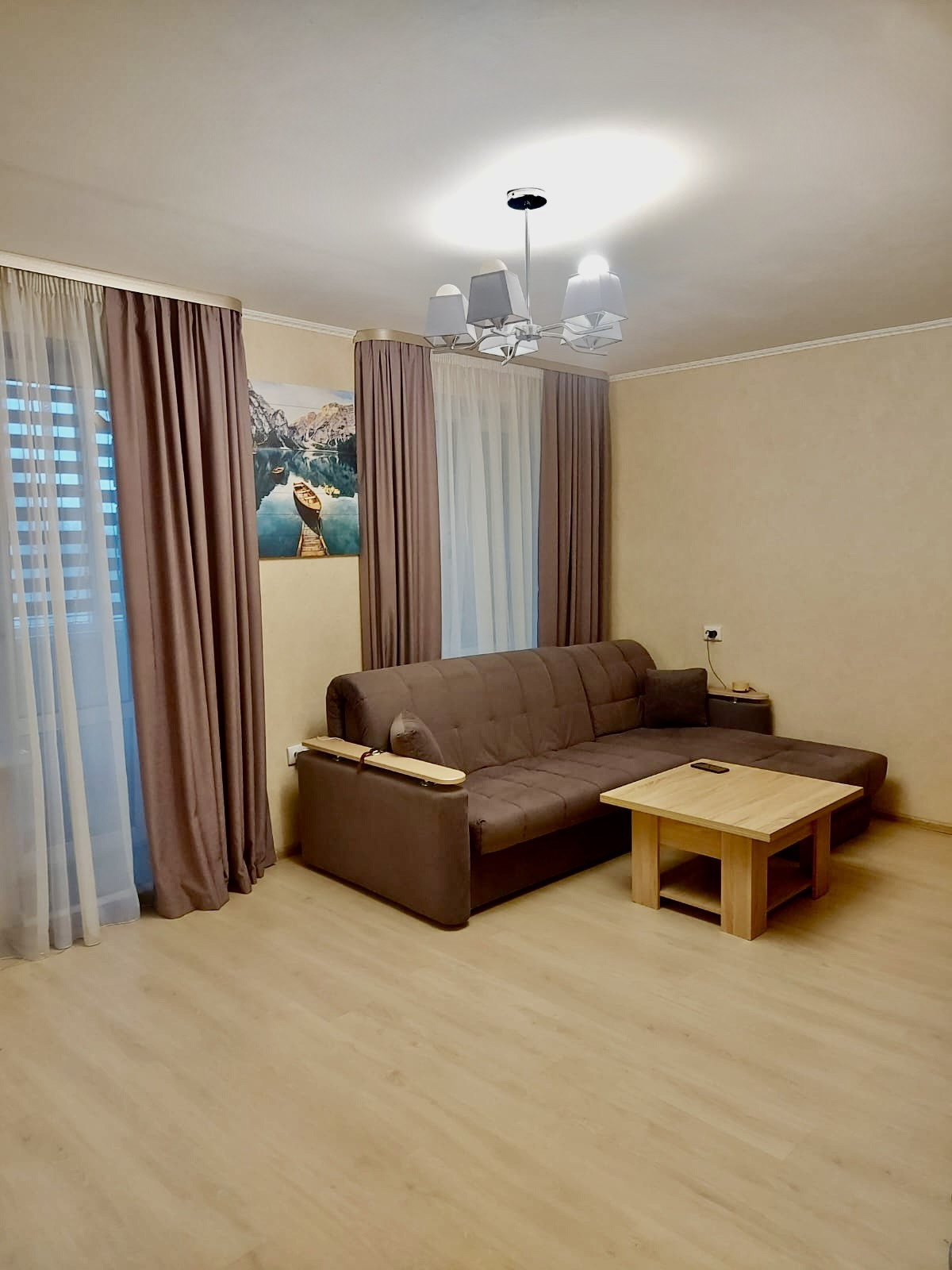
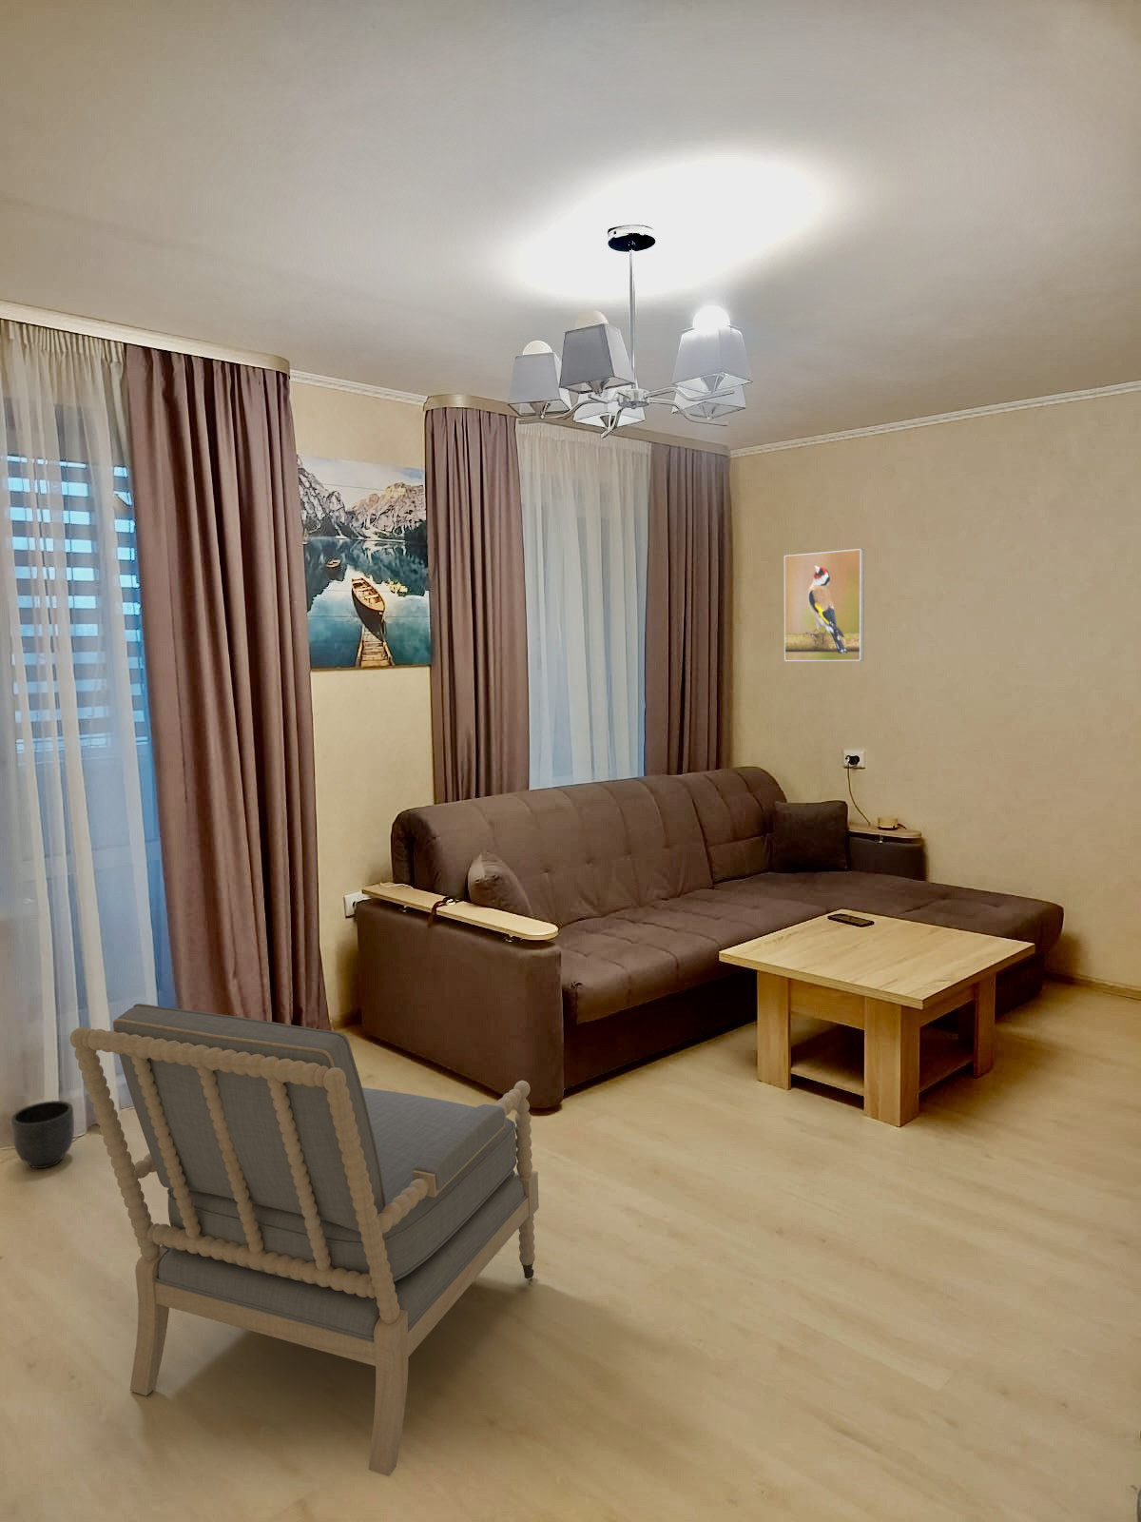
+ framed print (822, 606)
+ armchair (328, 1162)
+ planter (43, 1137)
